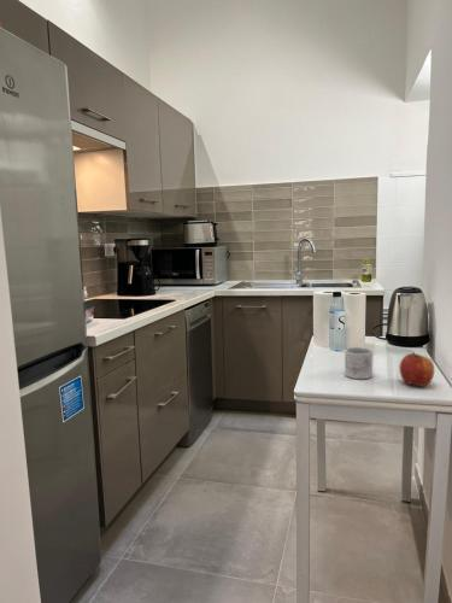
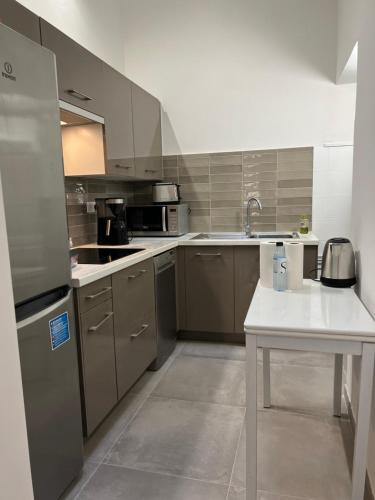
- apple (417, 368)
- mug (359, 361)
